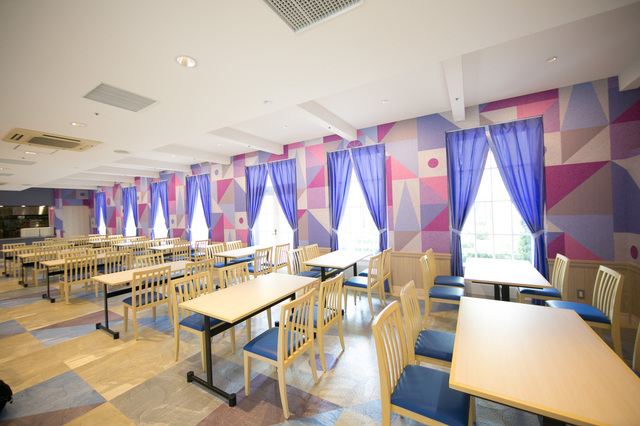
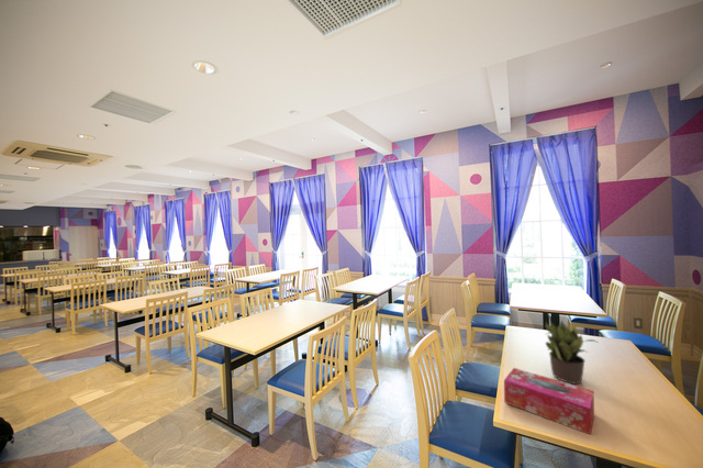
+ potted plant (569, 347)
+ tissue box (547, 397)
